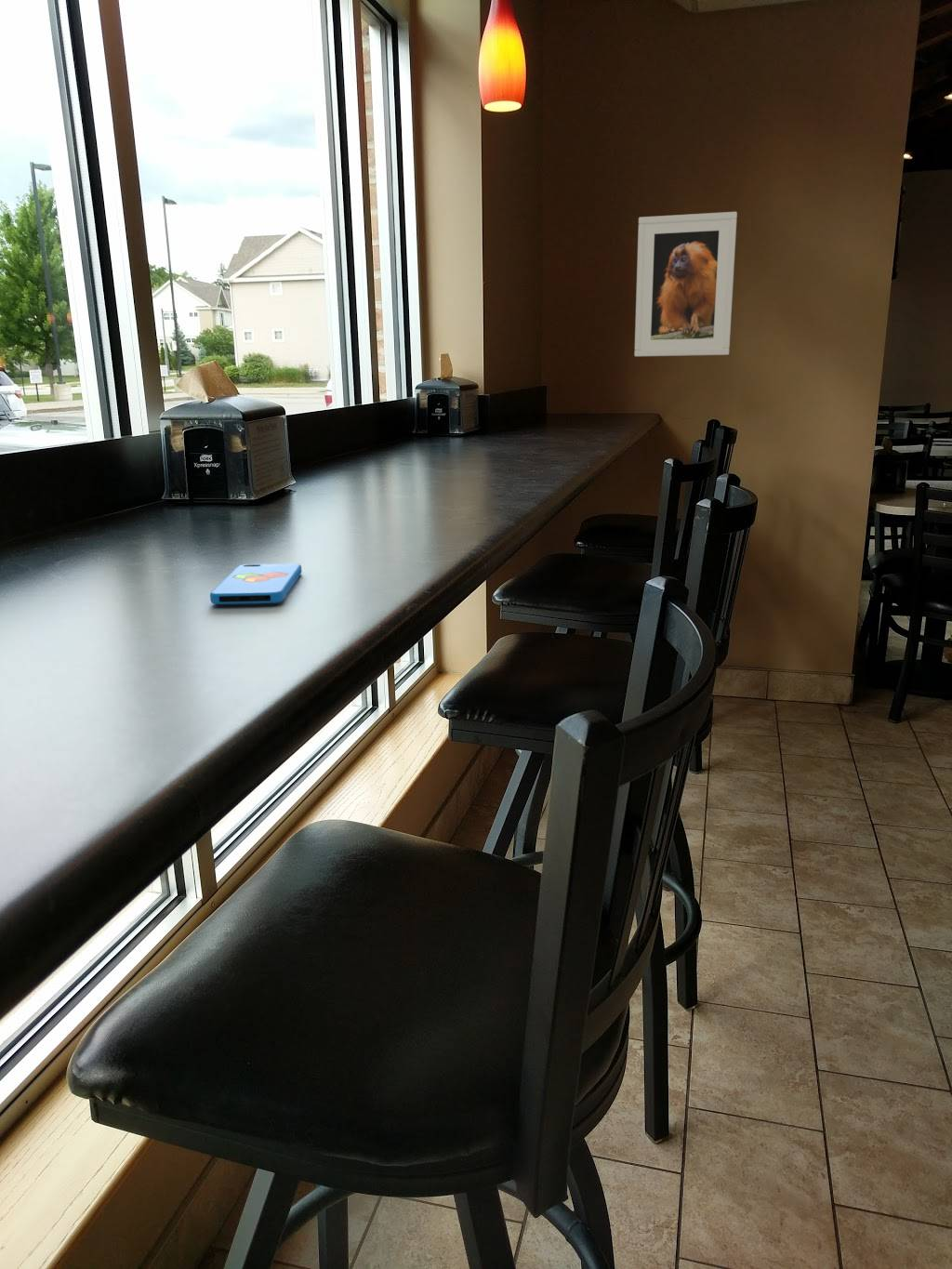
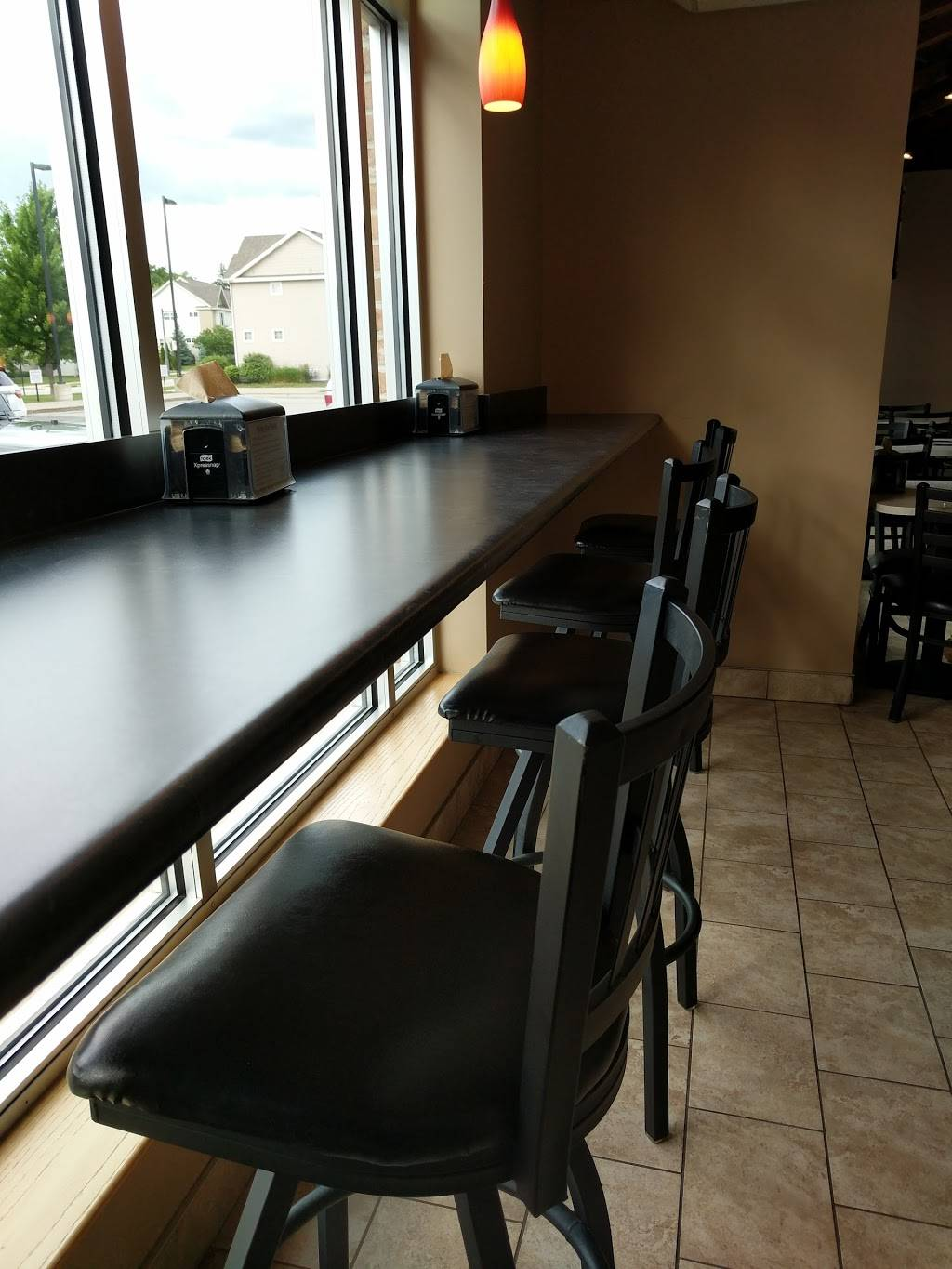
- smartphone (258, 582)
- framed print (683, 286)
